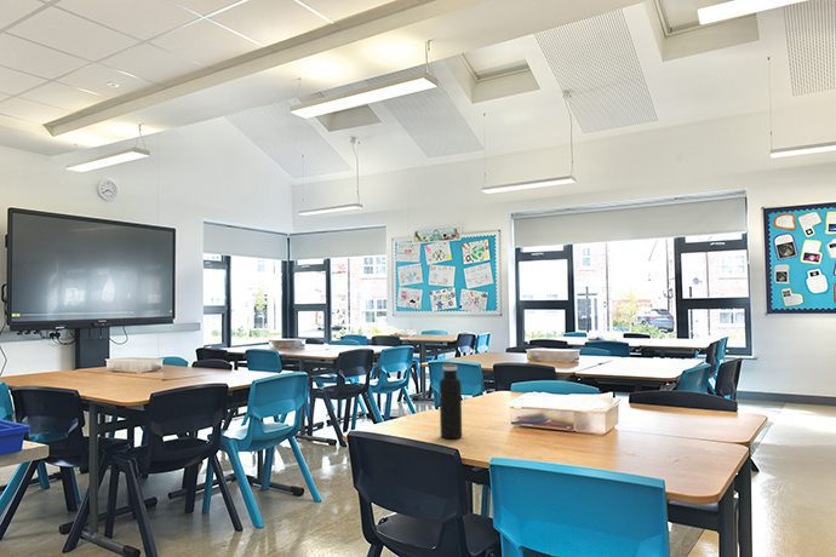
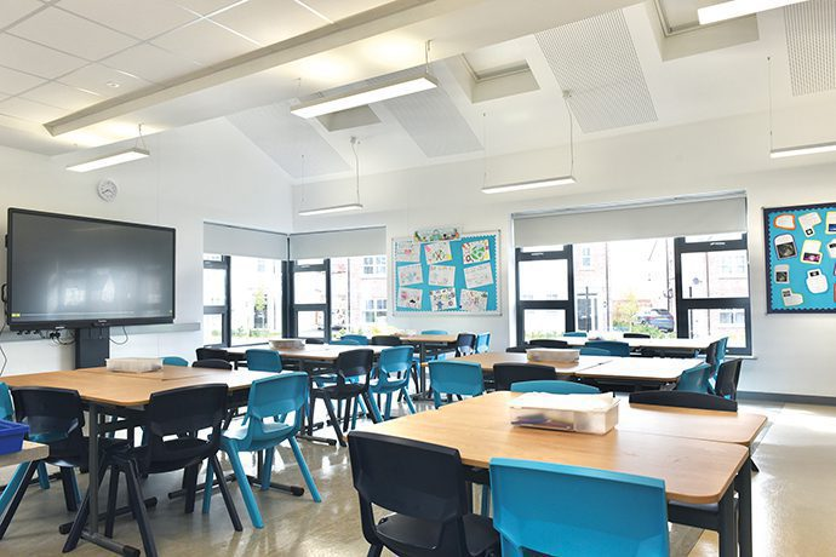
- water bottle (450, 400)
